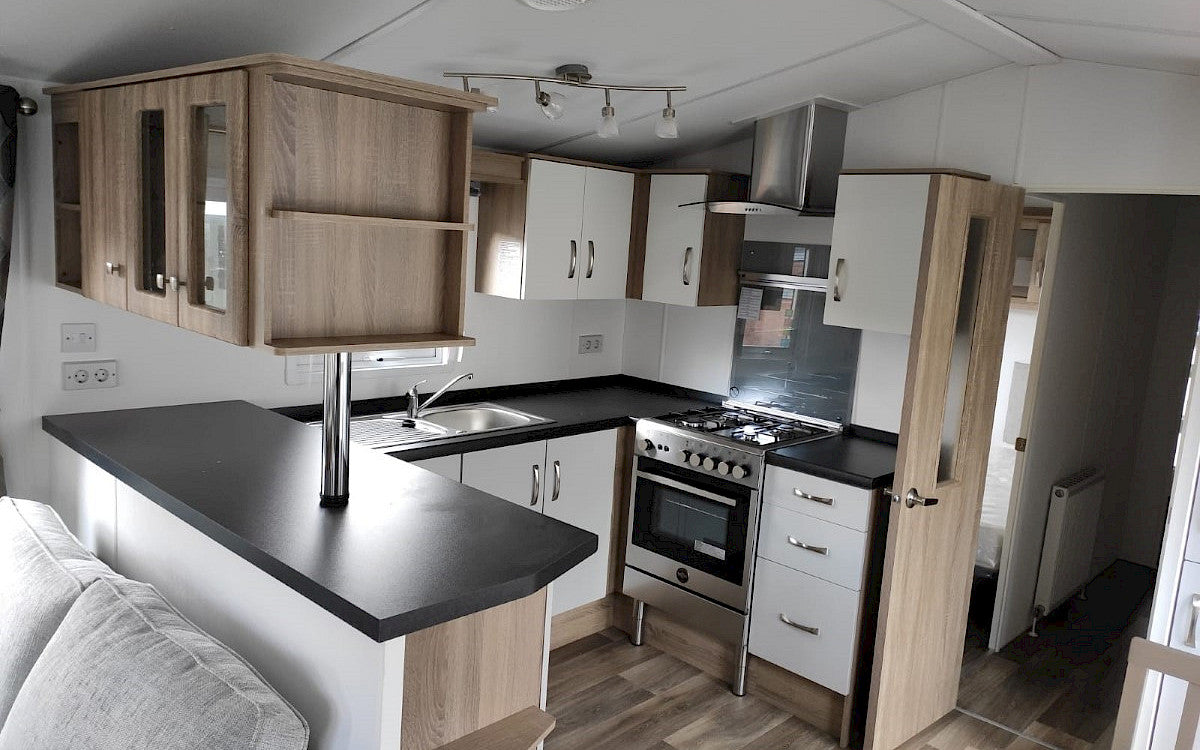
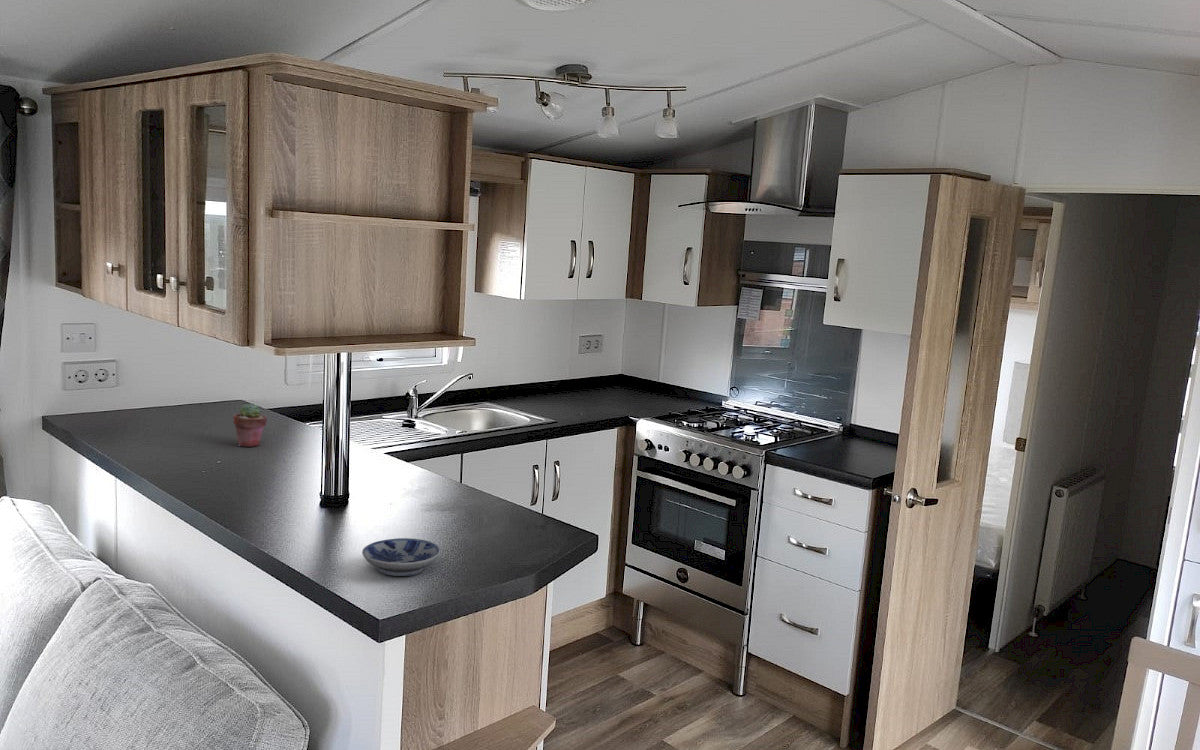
+ bowl (401, 558)
+ potted succulent (249, 424)
